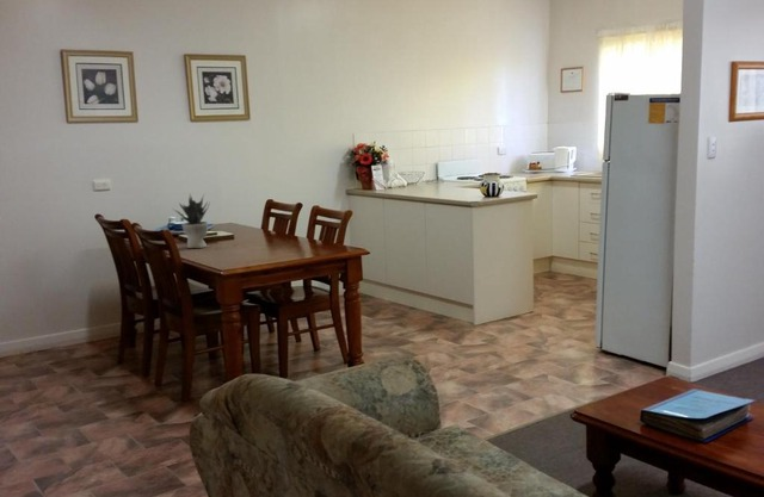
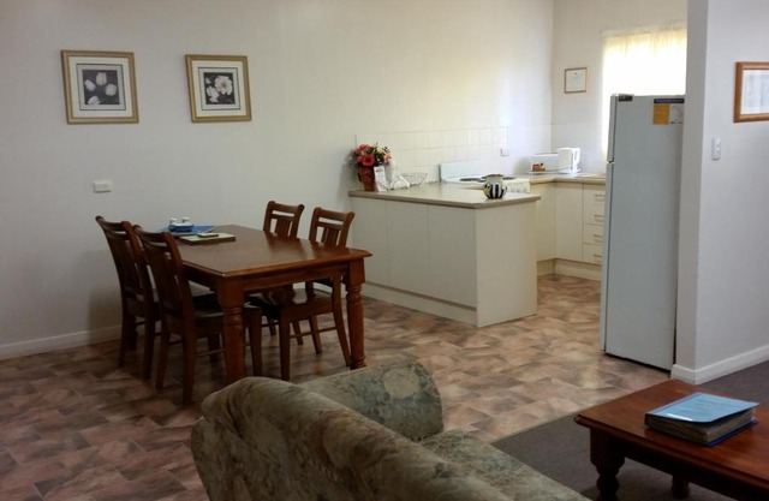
- potted plant (197, 219)
